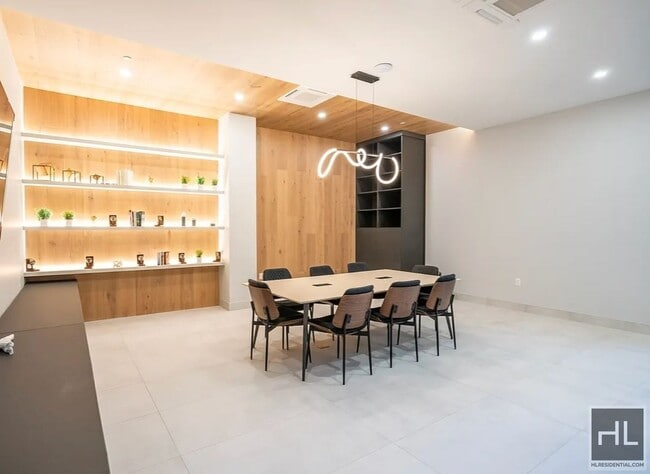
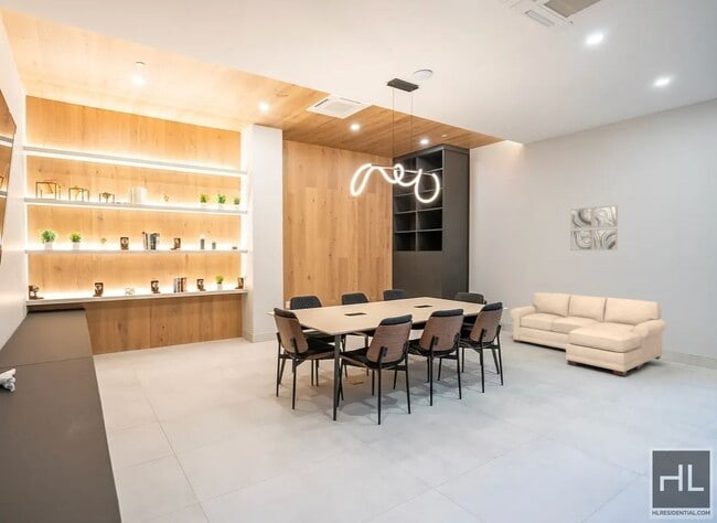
+ sofa (571, 324)
+ wall art (593, 227)
